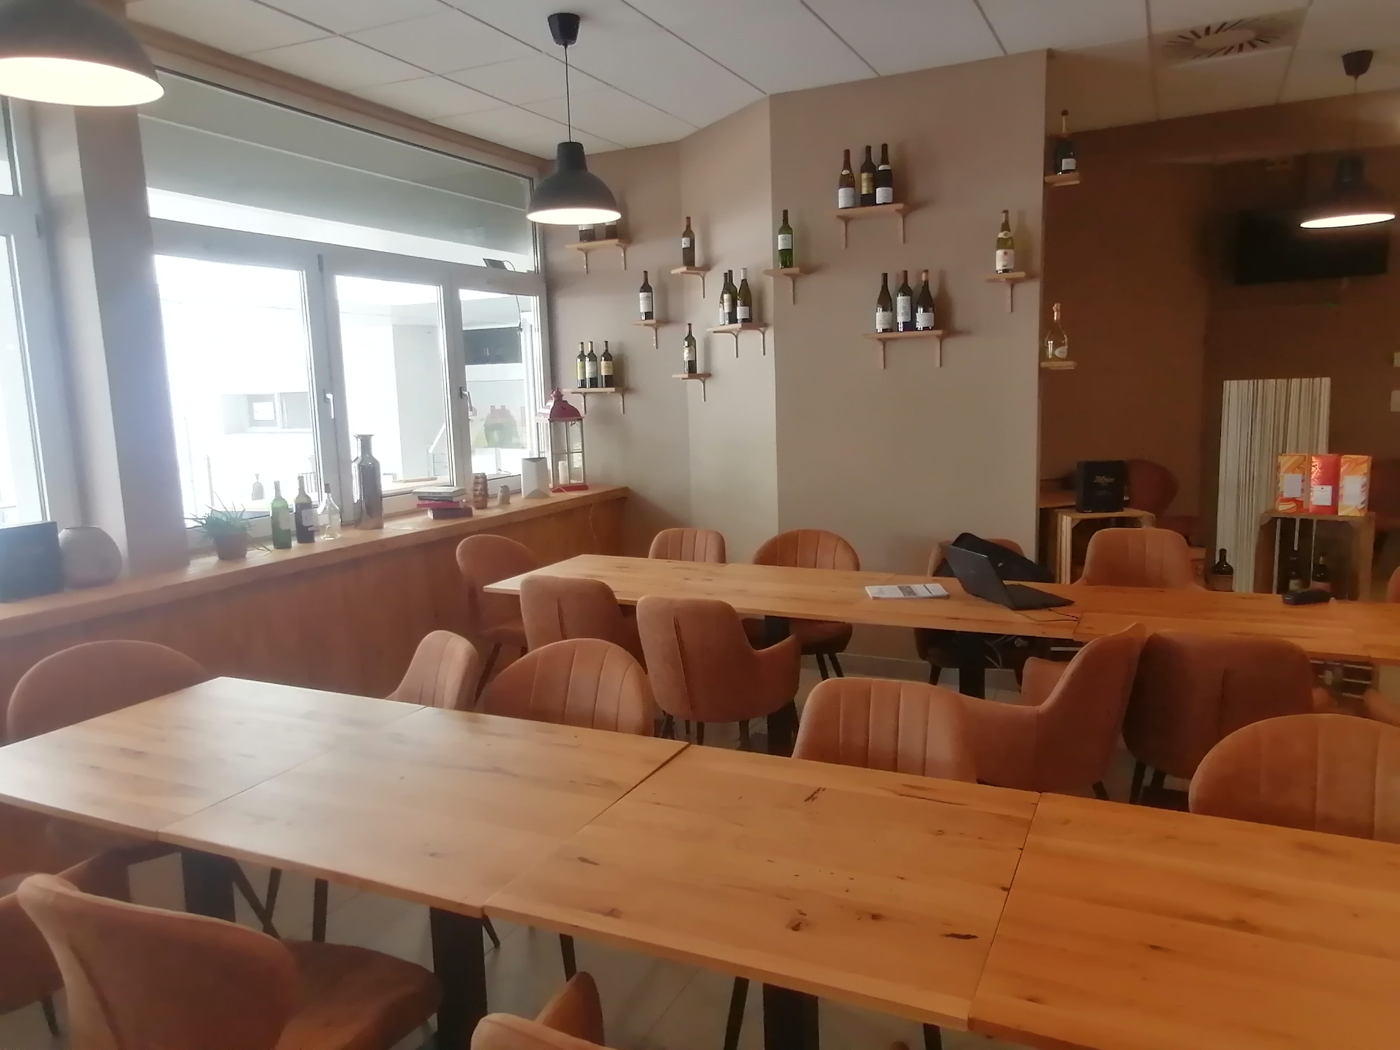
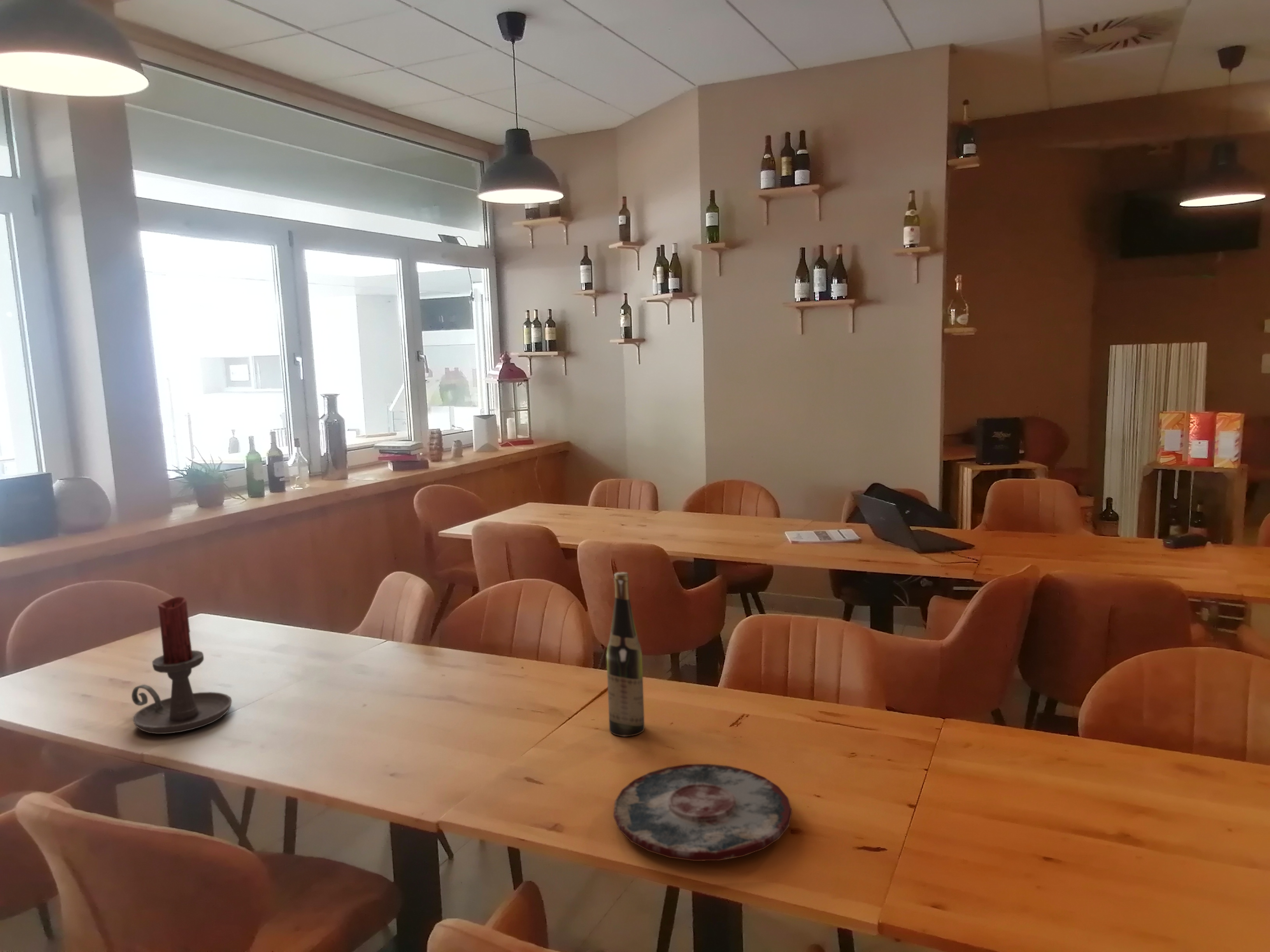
+ plate (702, 808)
+ candle holder (169, 658)
+ wine bottle (624, 652)
